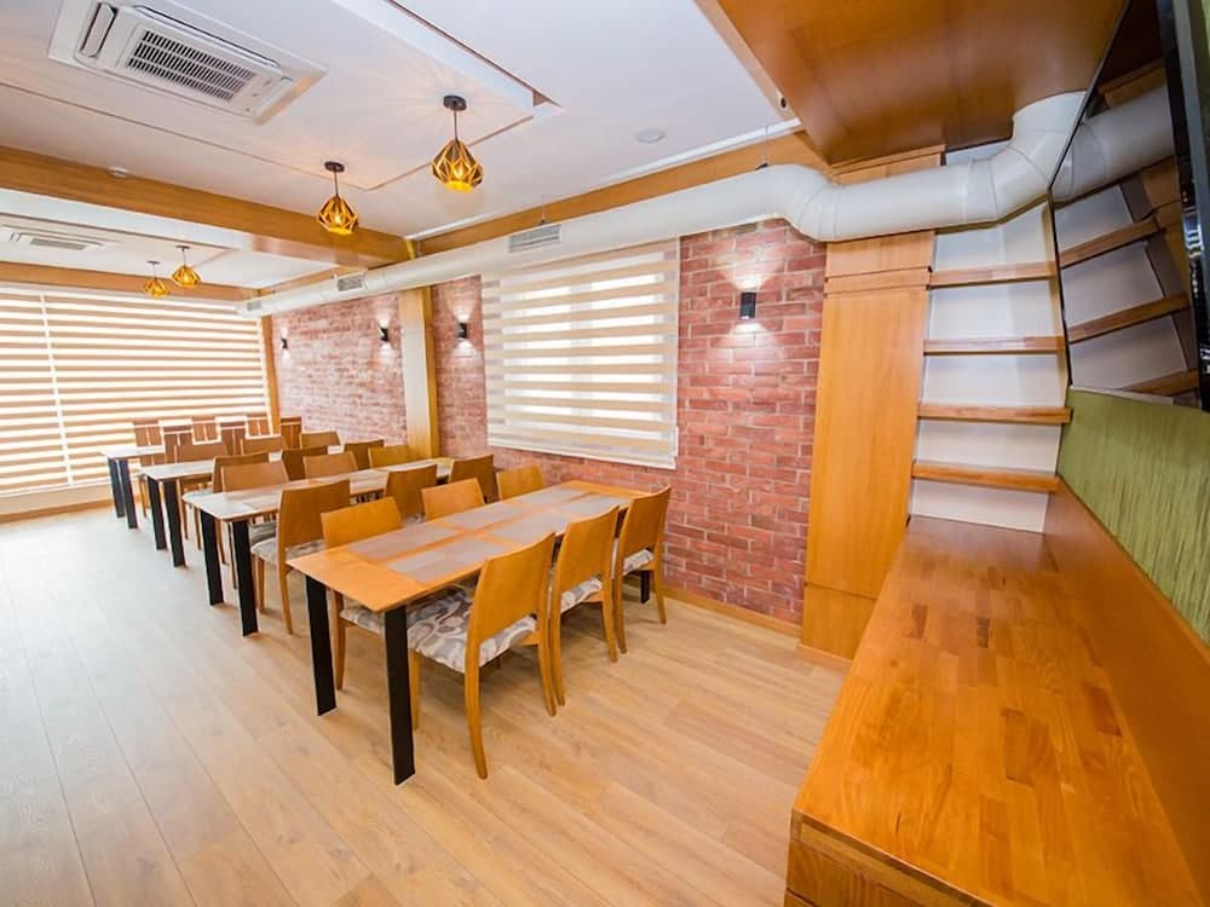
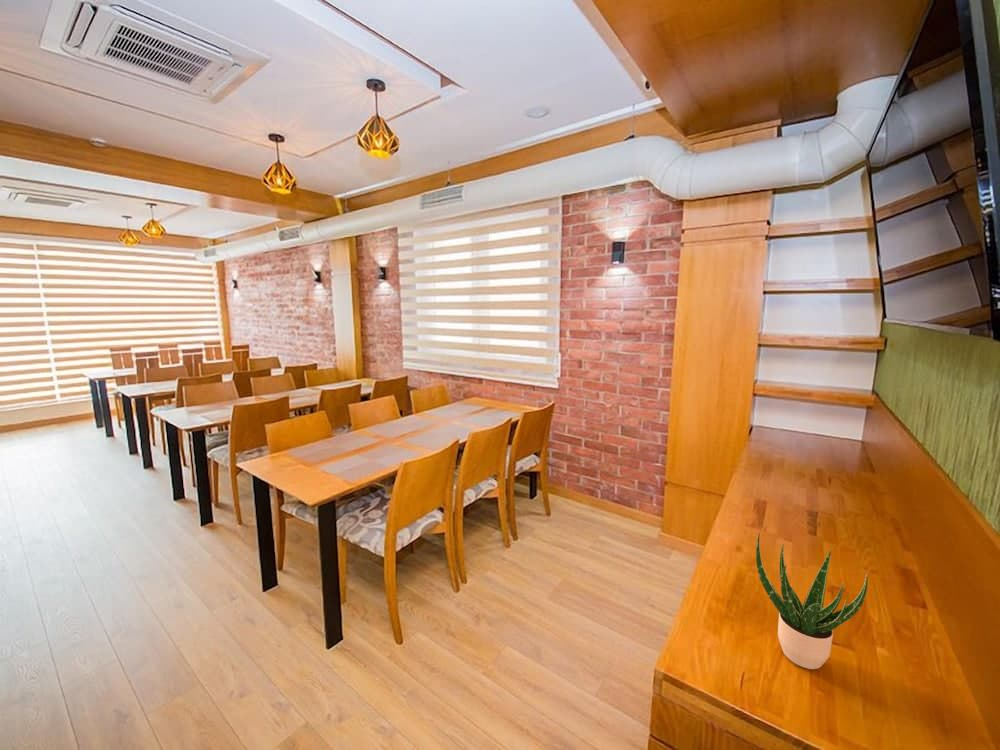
+ potted plant (804, 601)
